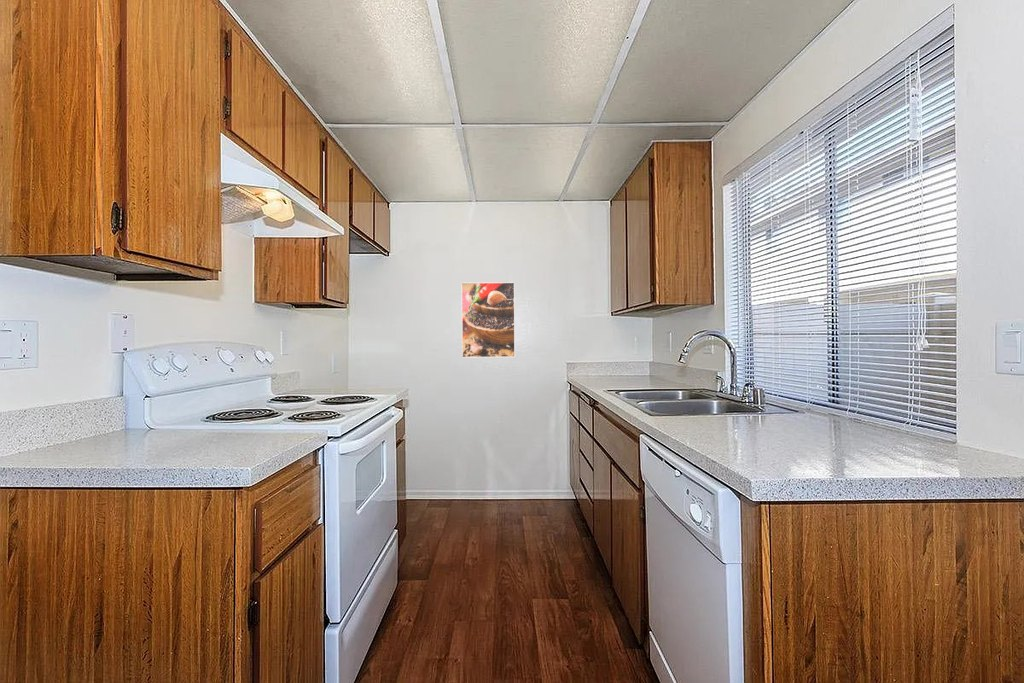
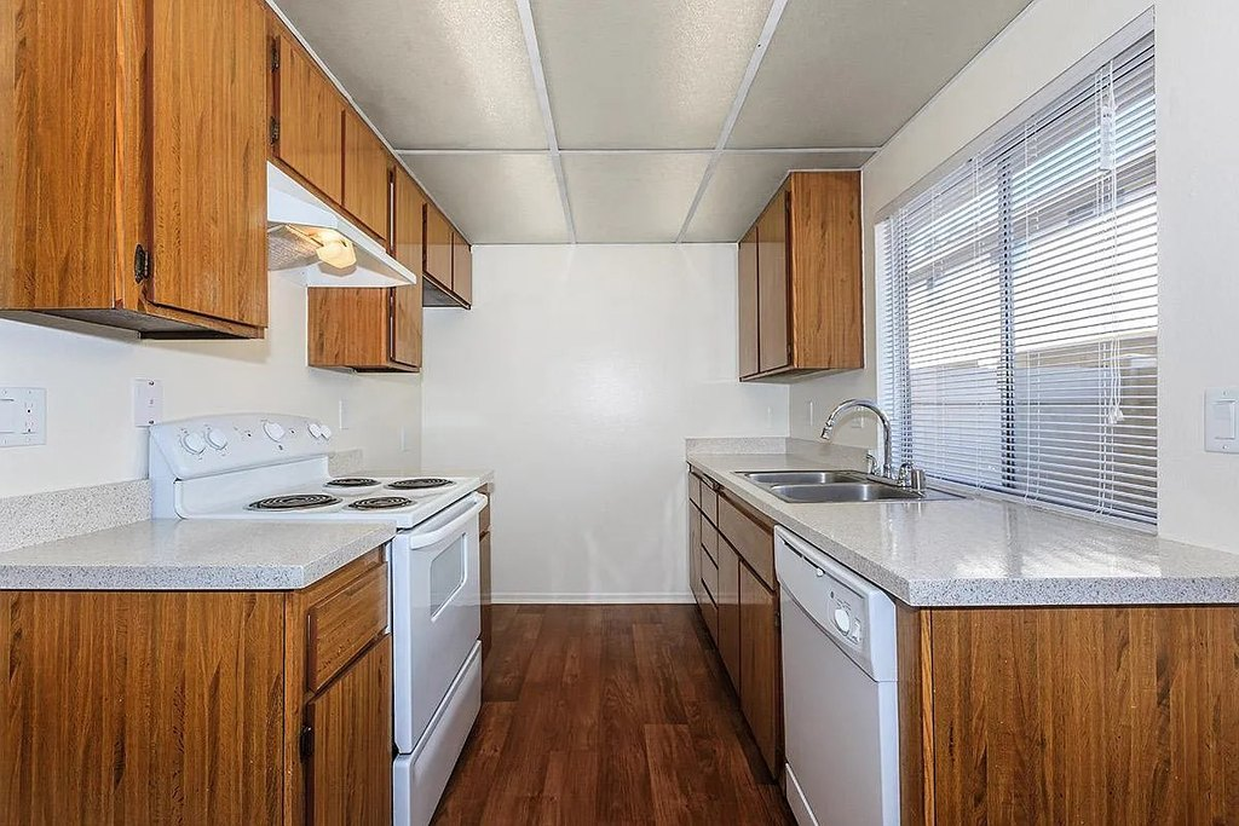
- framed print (488, 320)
